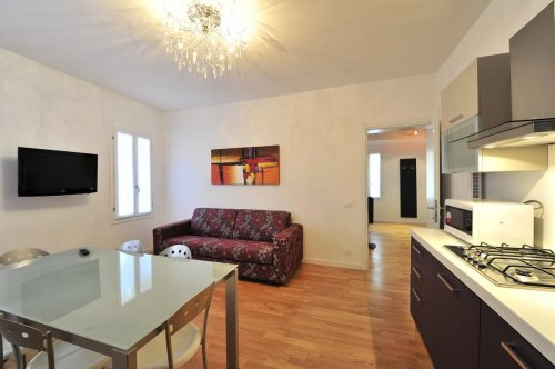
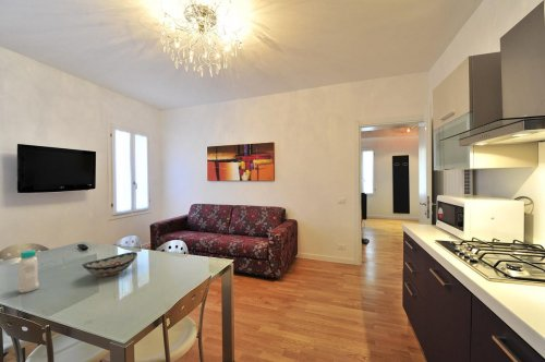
+ decorative bowl (111, 265)
+ bottle (28, 269)
